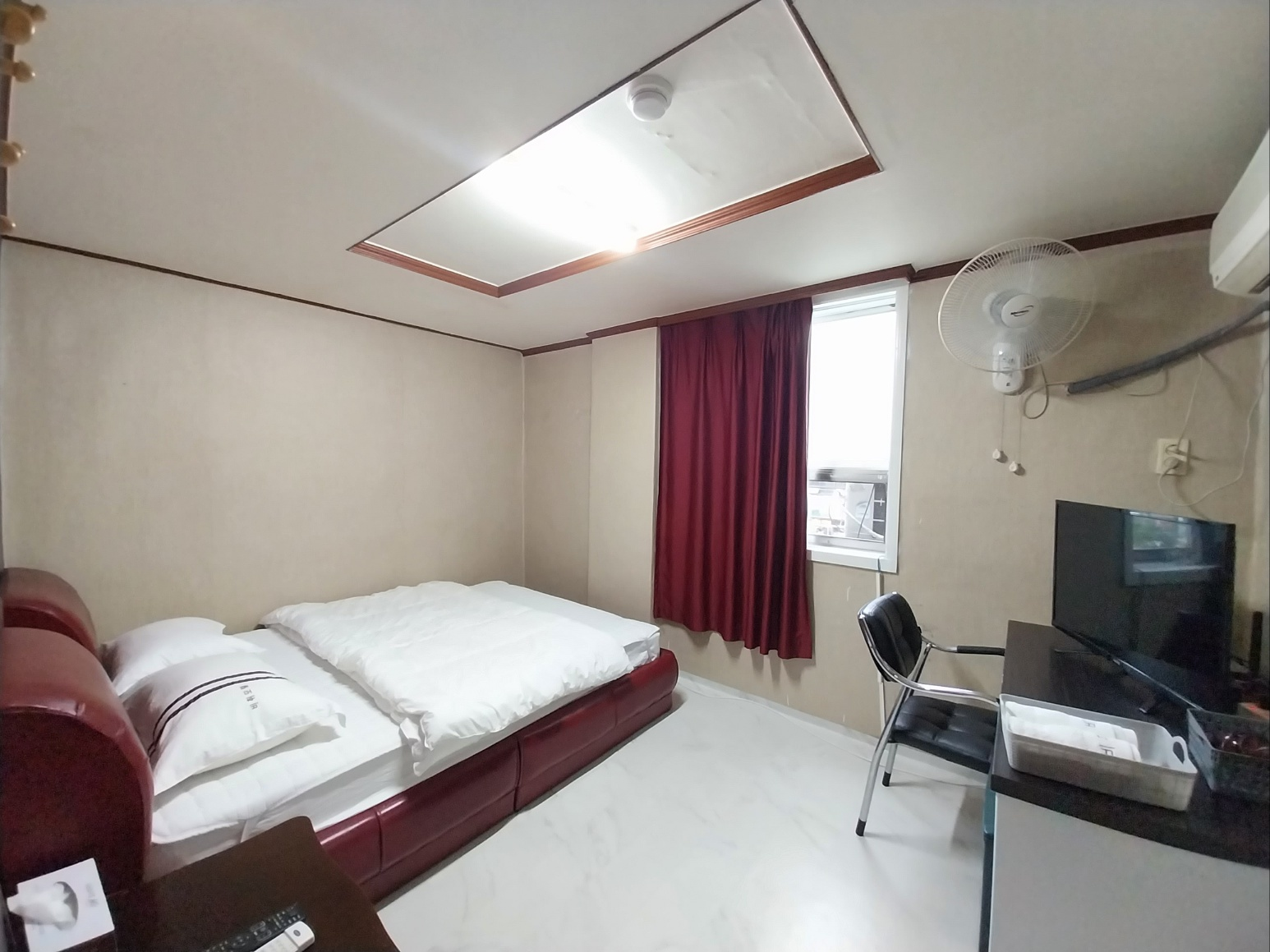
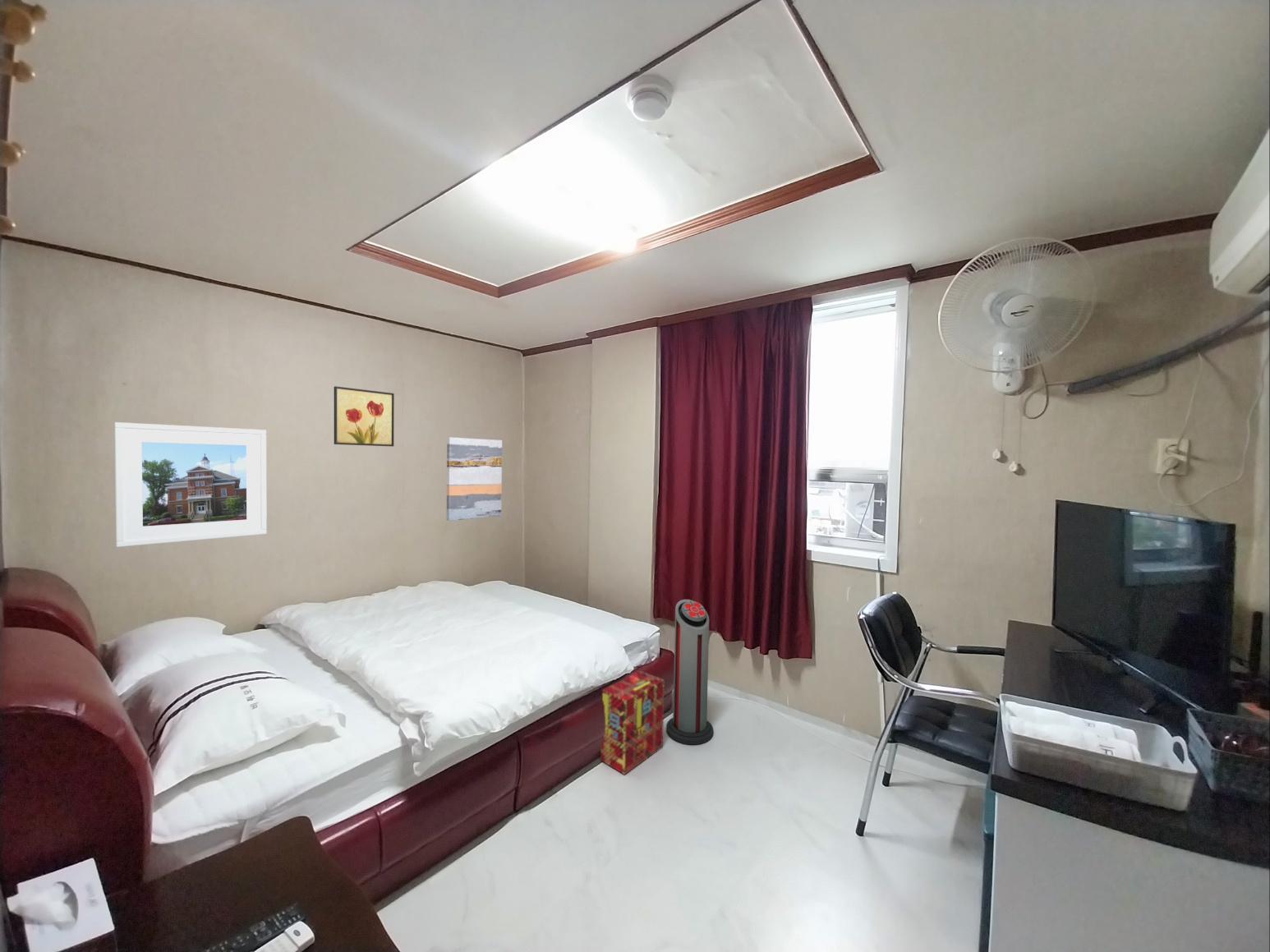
+ air purifier (691, 666)
+ product box (633, 719)
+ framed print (197, 483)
+ wall art (475, 478)
+ wall art (364, 417)
